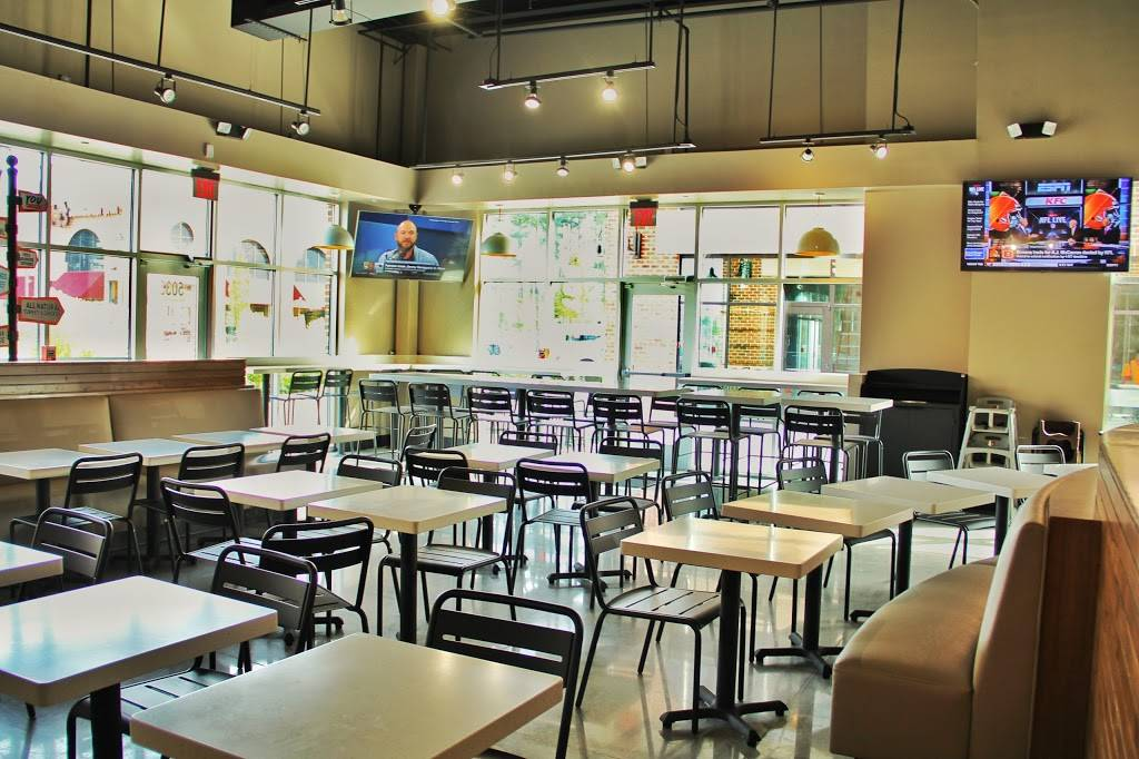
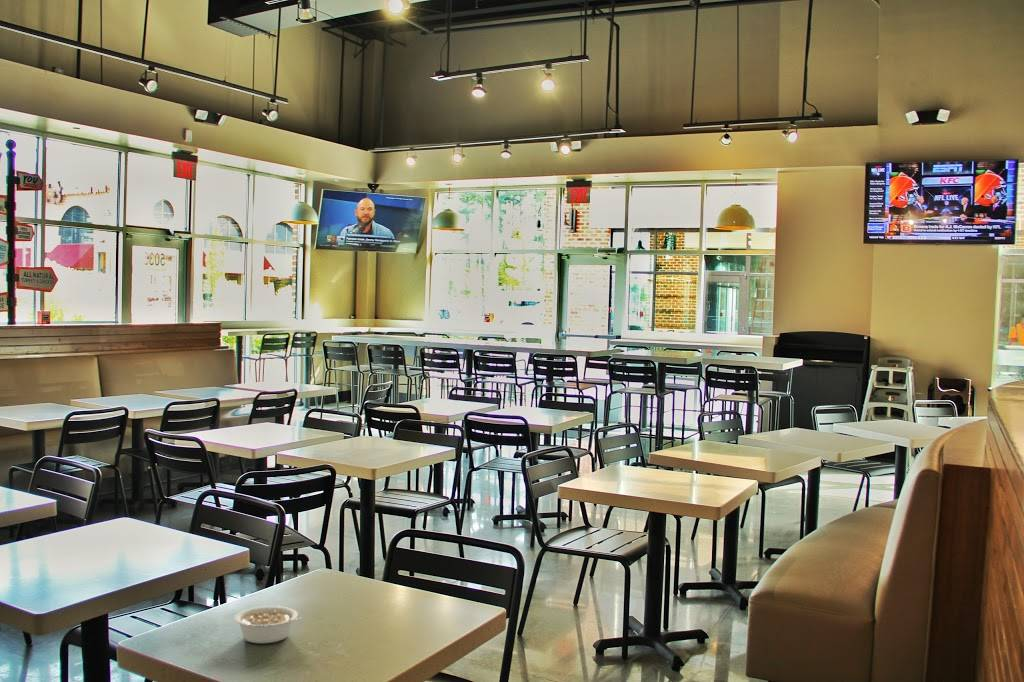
+ legume (268, 623)
